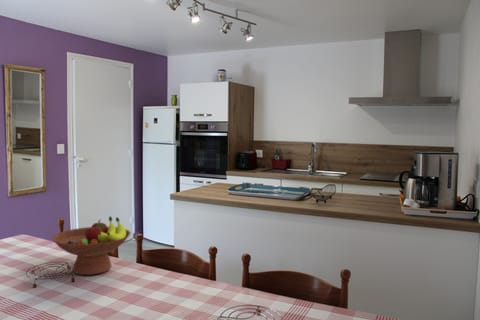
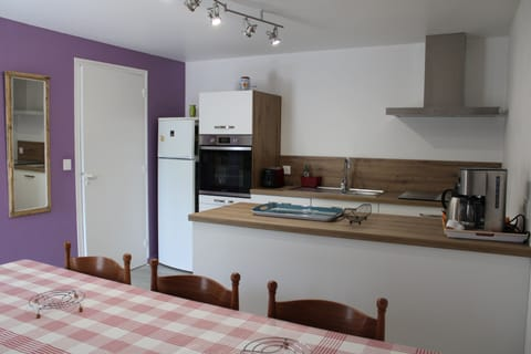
- fruit bowl (92, 245)
